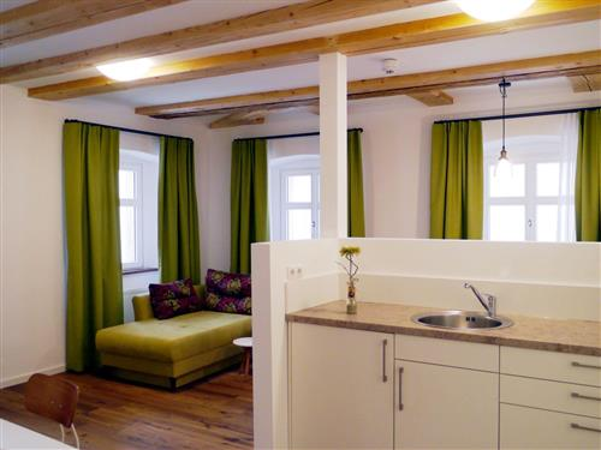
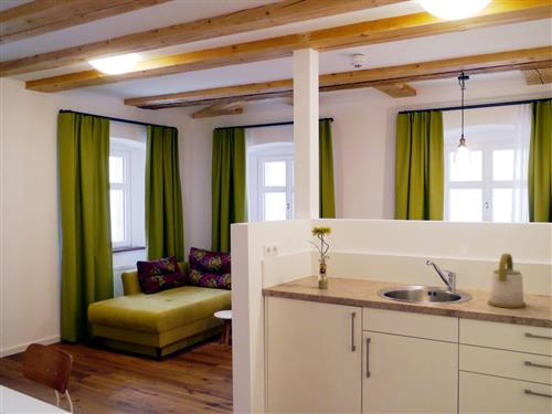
+ kettle (507, 278)
